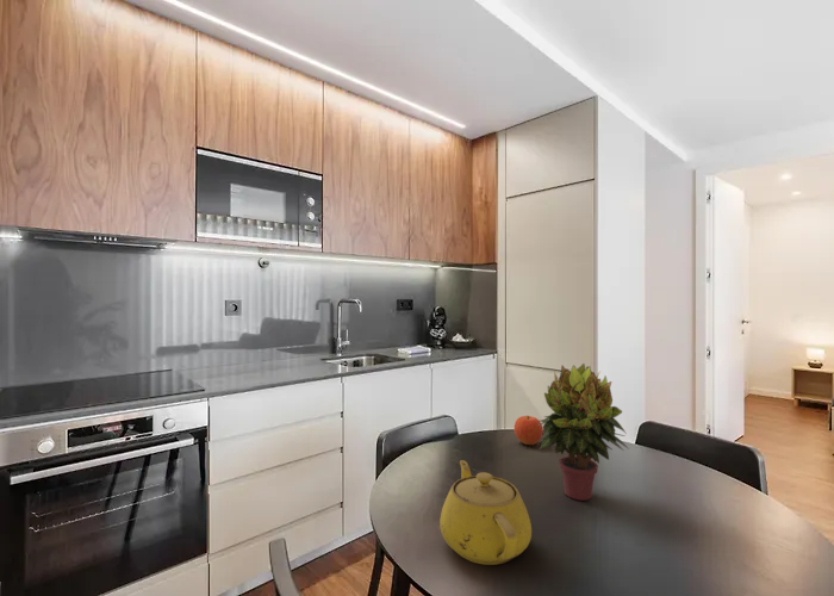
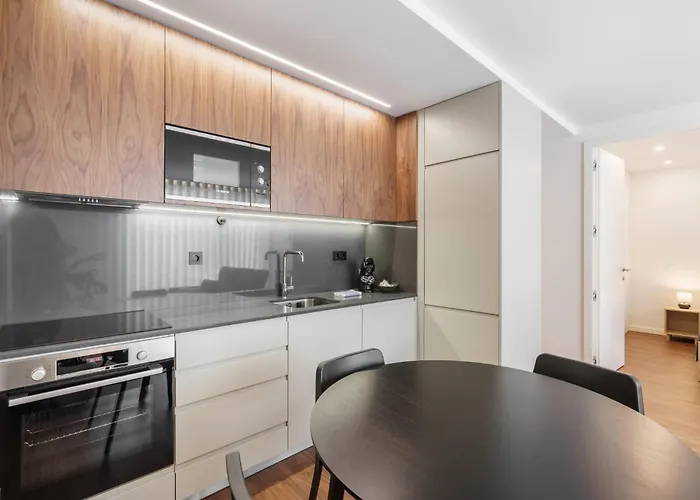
- teapot (483, 507)
- fruit (528, 429)
- potted plant (580, 429)
